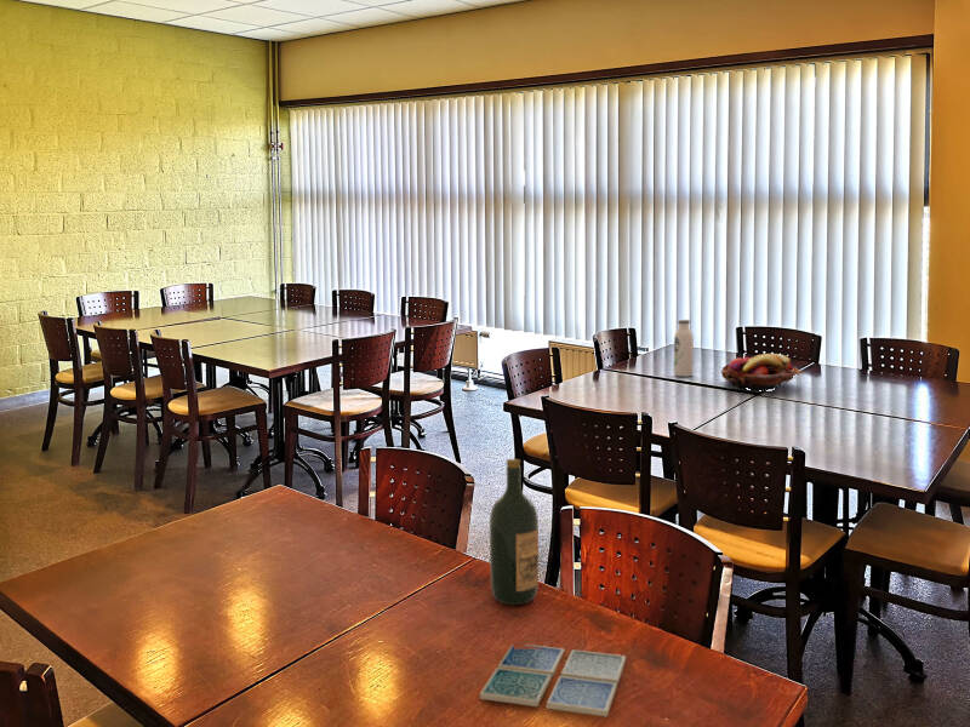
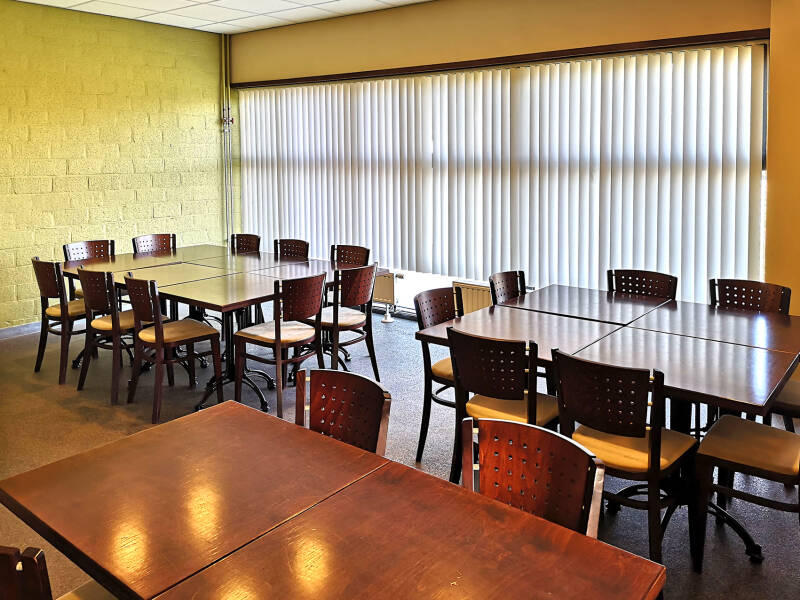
- wine bottle (514, 529)
- water bottle (683, 347)
- fruit basket (759, 370)
- drink coaster (553, 675)
